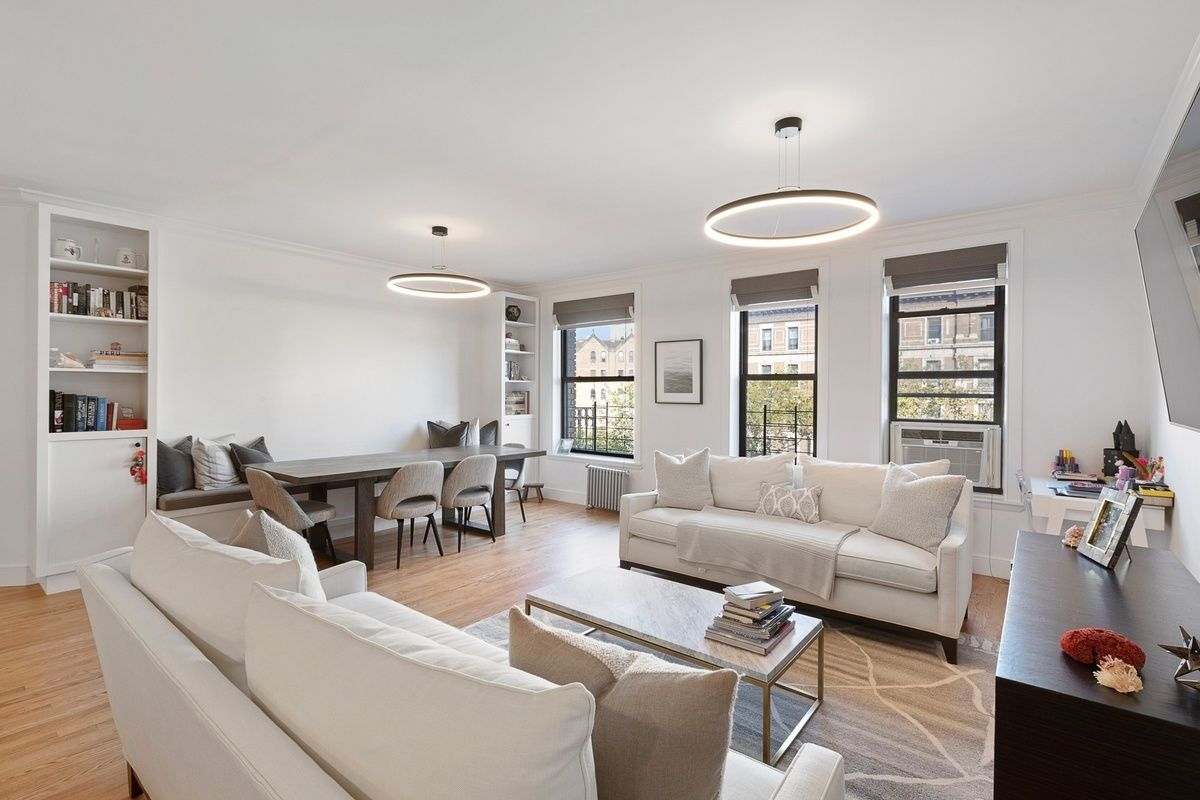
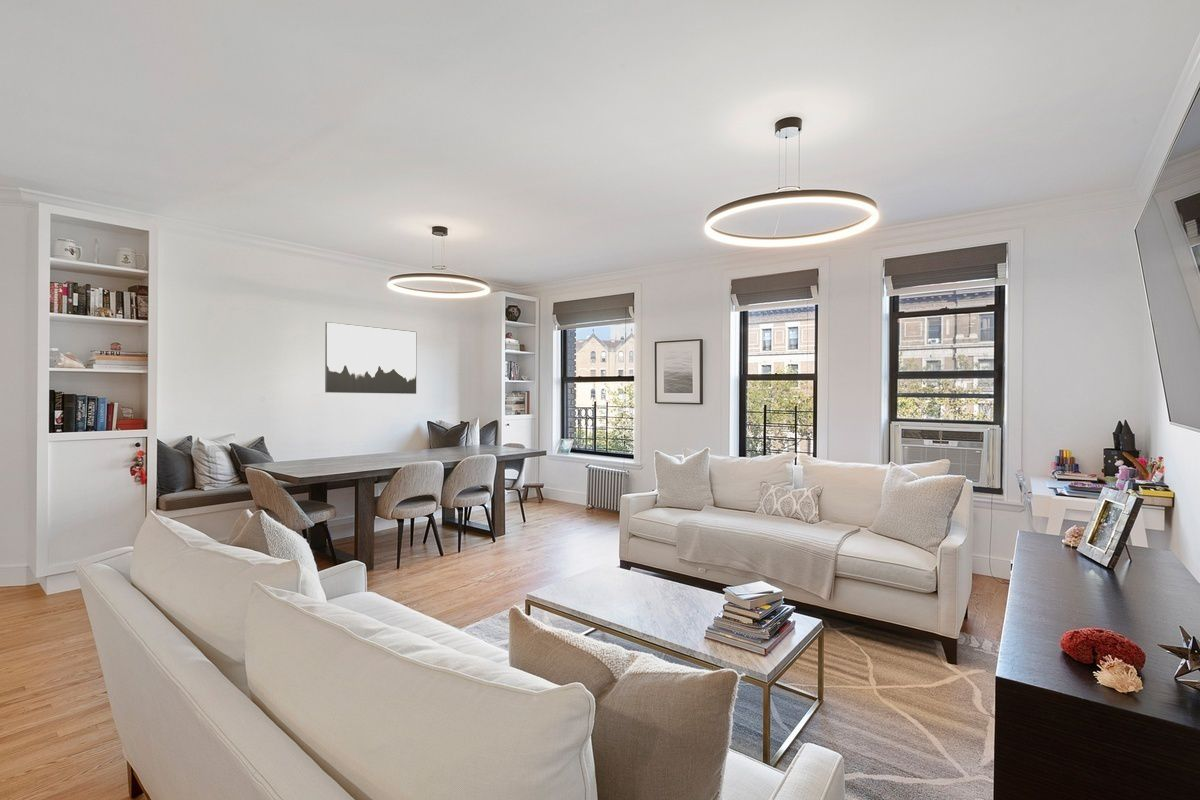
+ wall art (373, 360)
